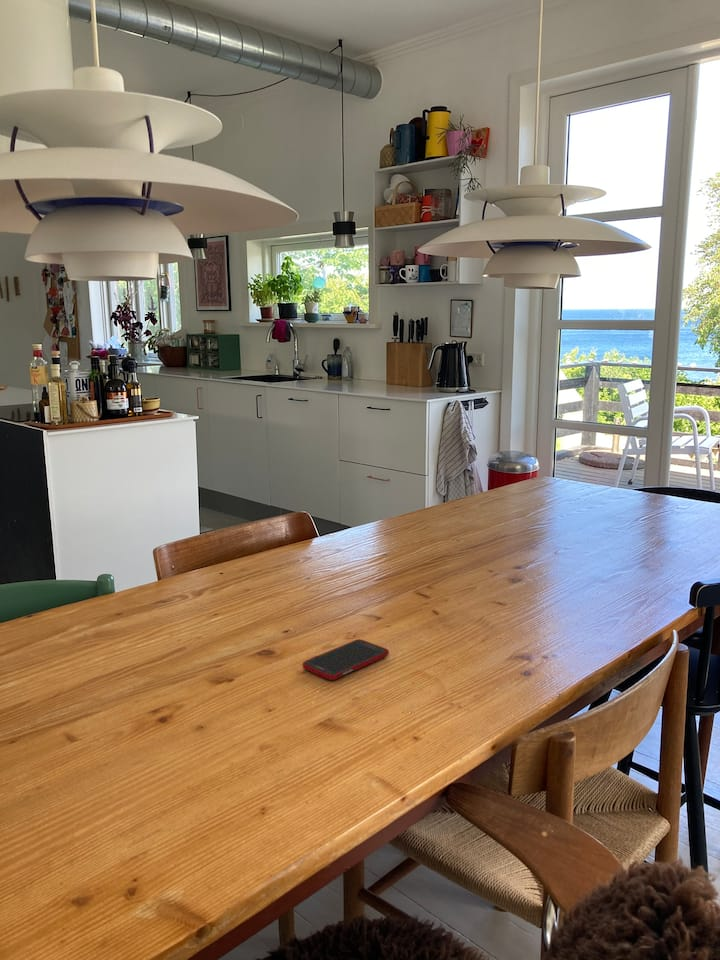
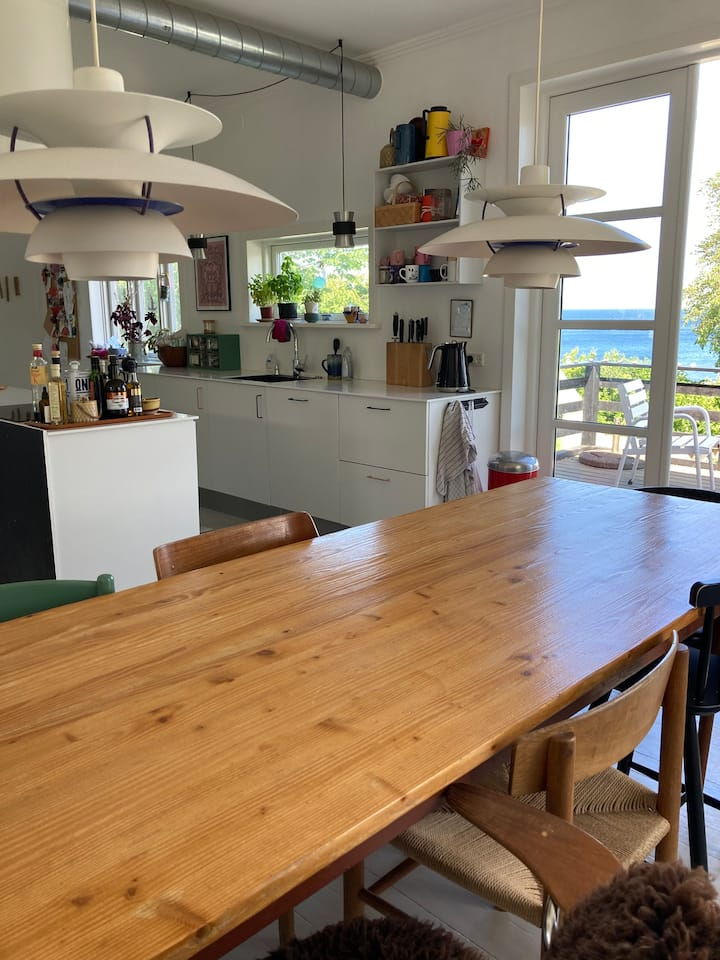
- cell phone (346, 659)
